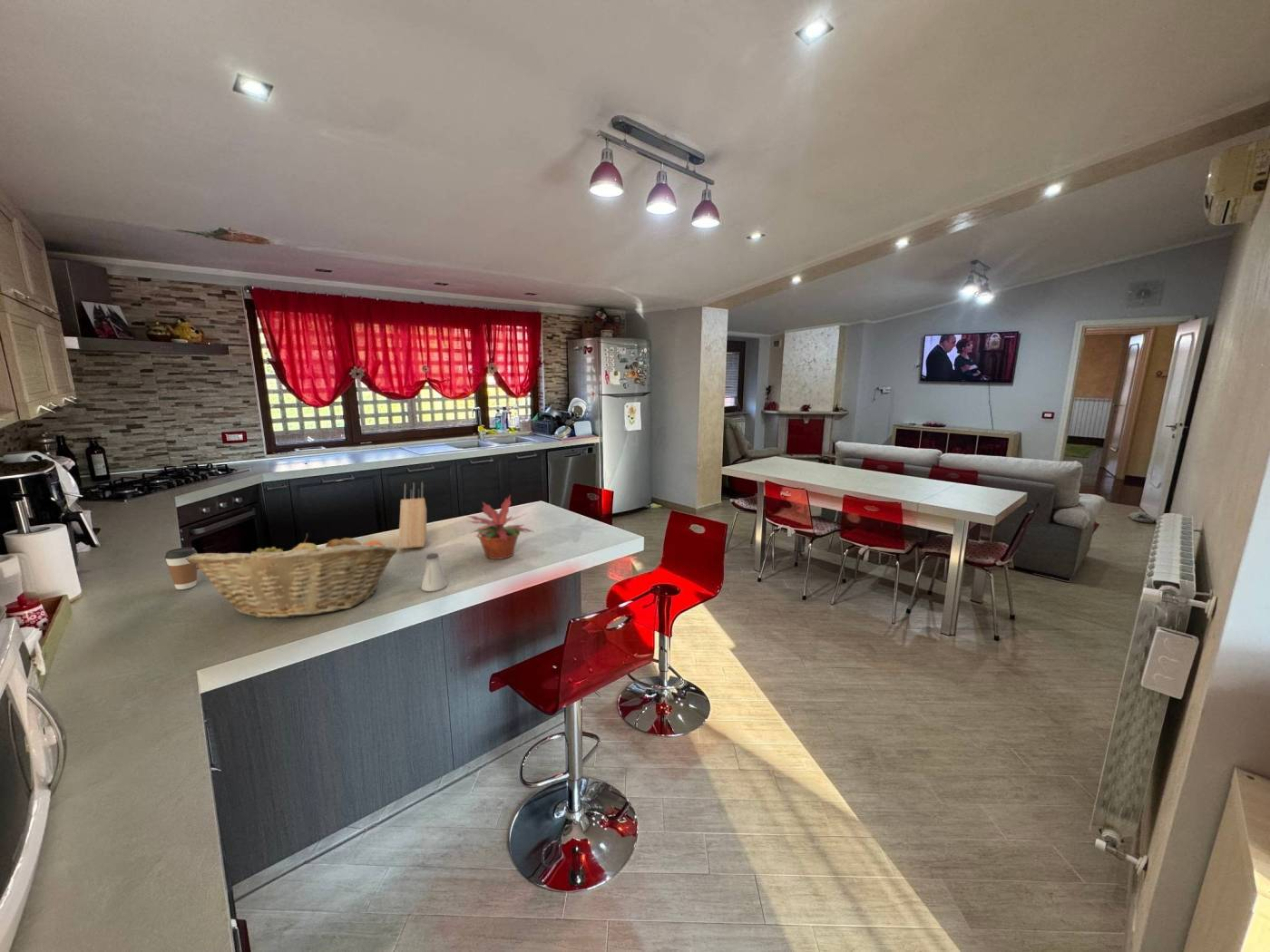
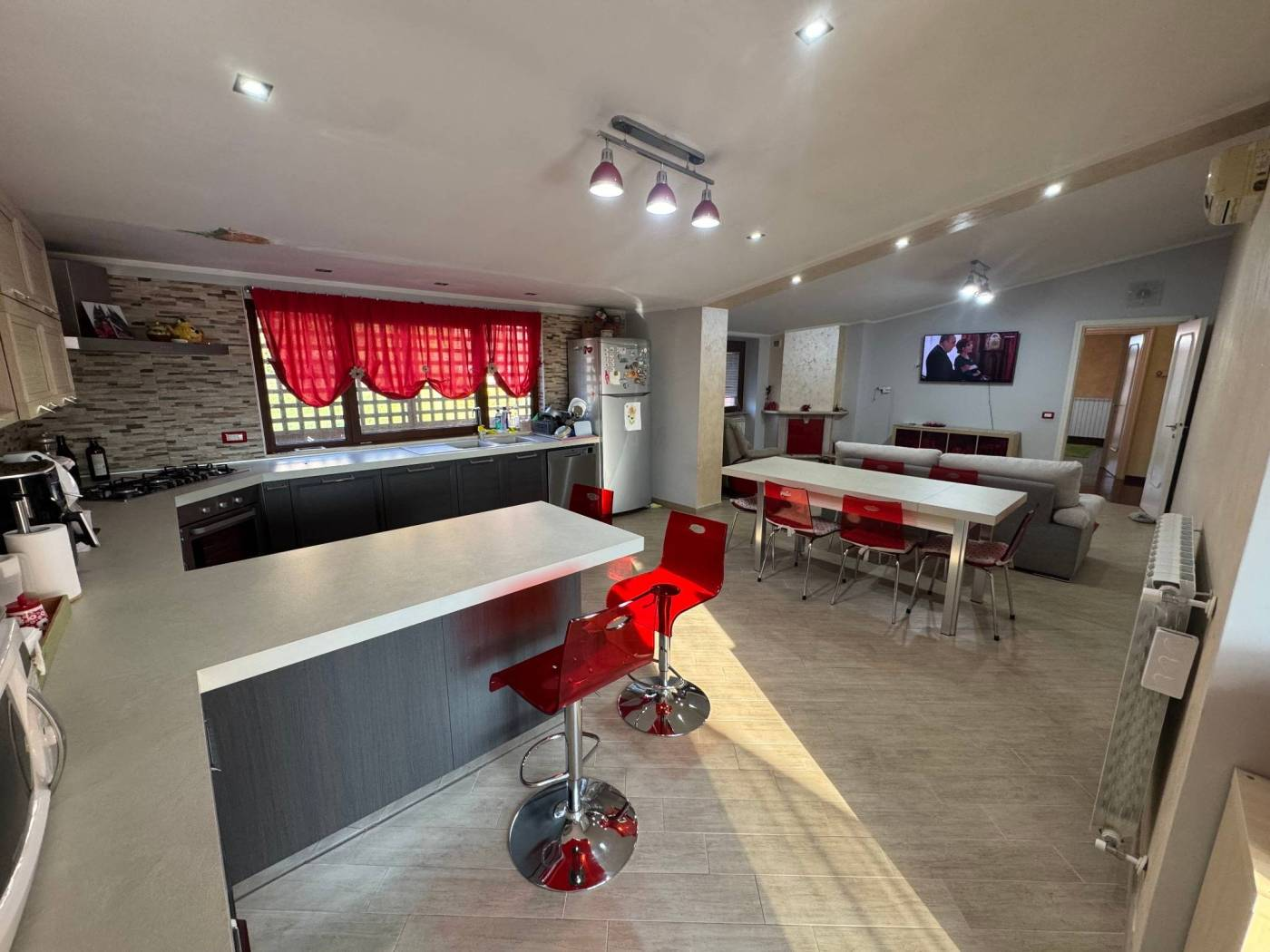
- coffee cup (183, 568)
- knife block (413, 513)
- potted plant (499, 525)
- saltshaker (433, 570)
- fruit basket (302, 566)
